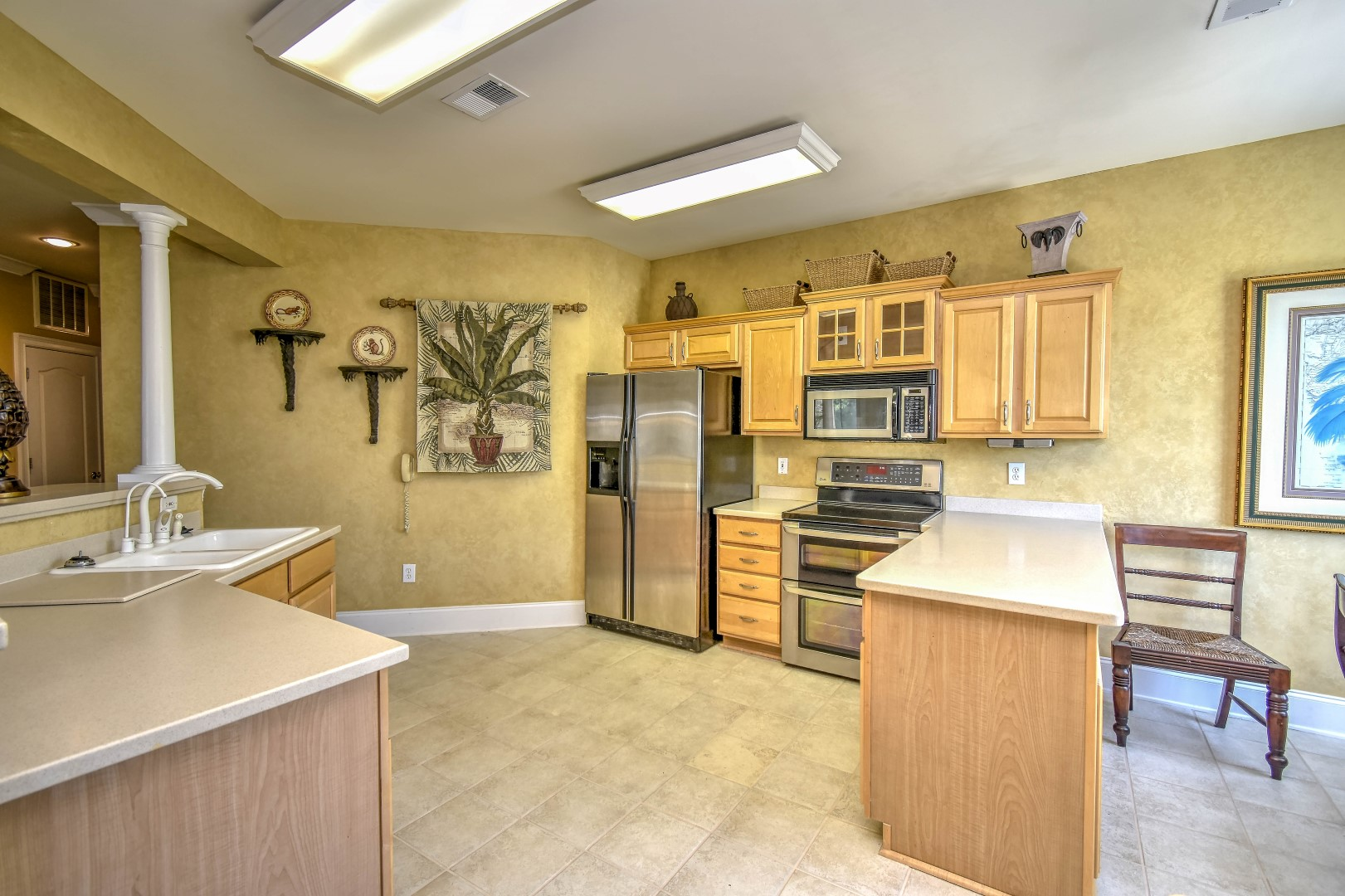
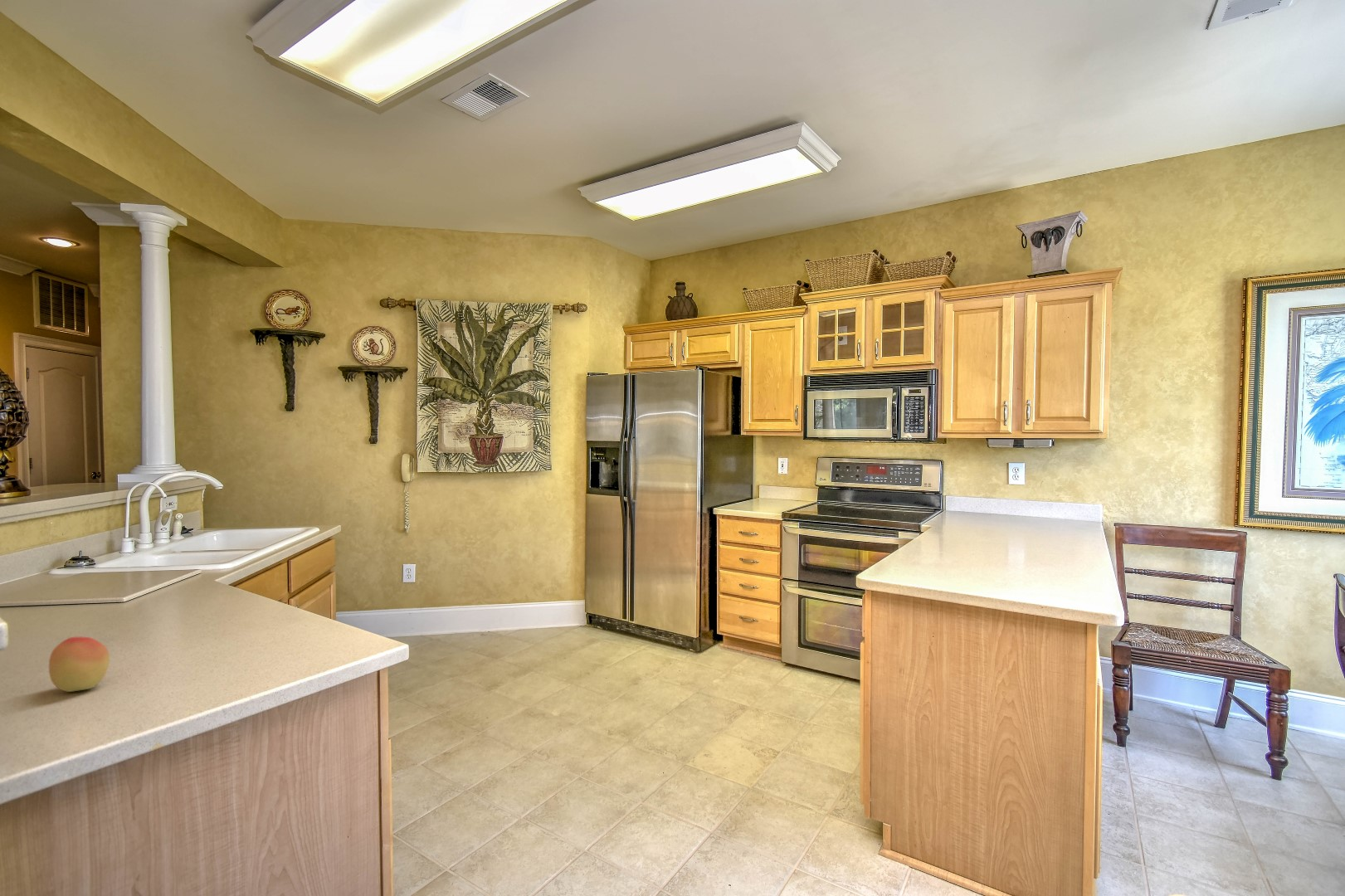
+ fruit (78, 662)
